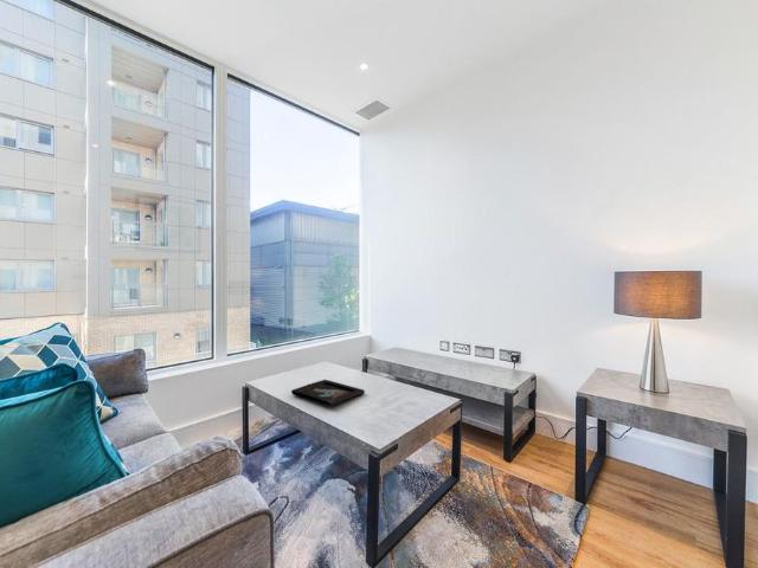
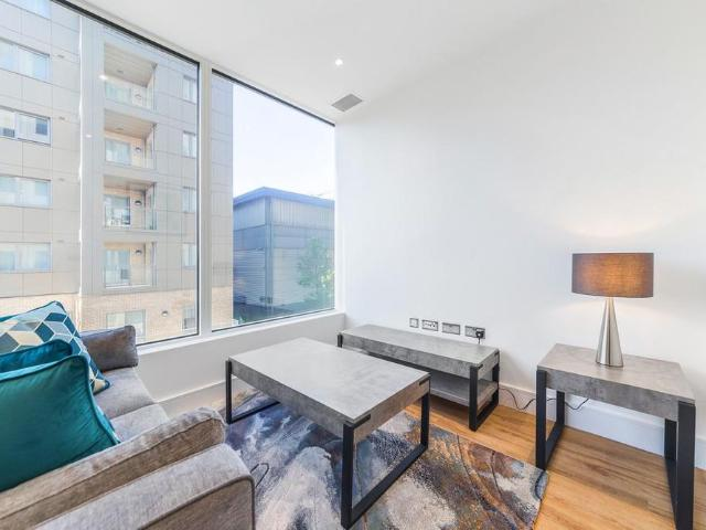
- decorative tray (327, 392)
